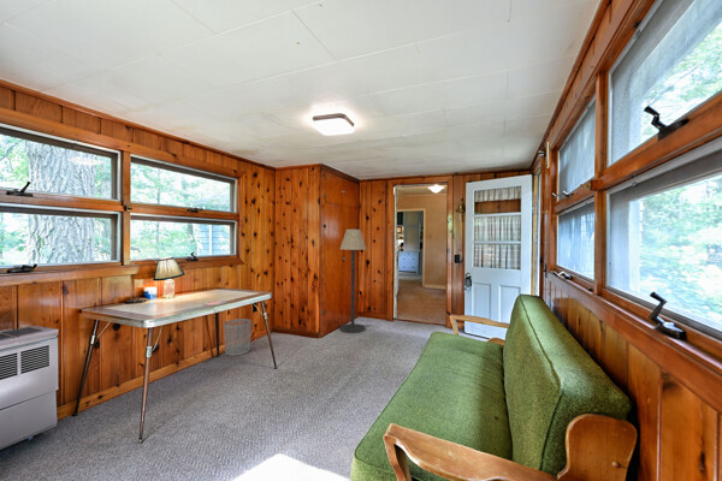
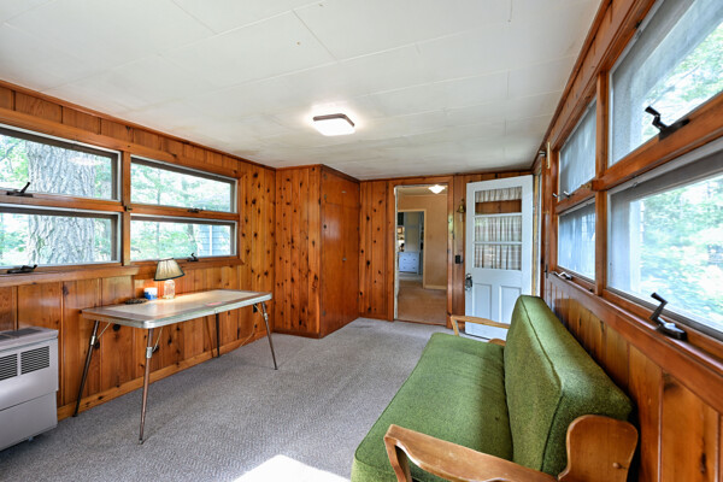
- waste bin (237, 337)
- floor lamp (353, 279)
